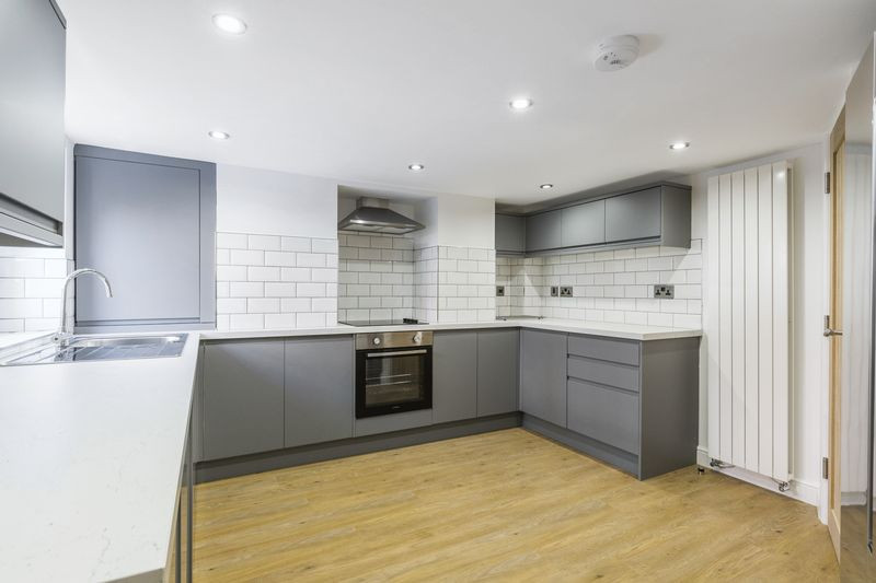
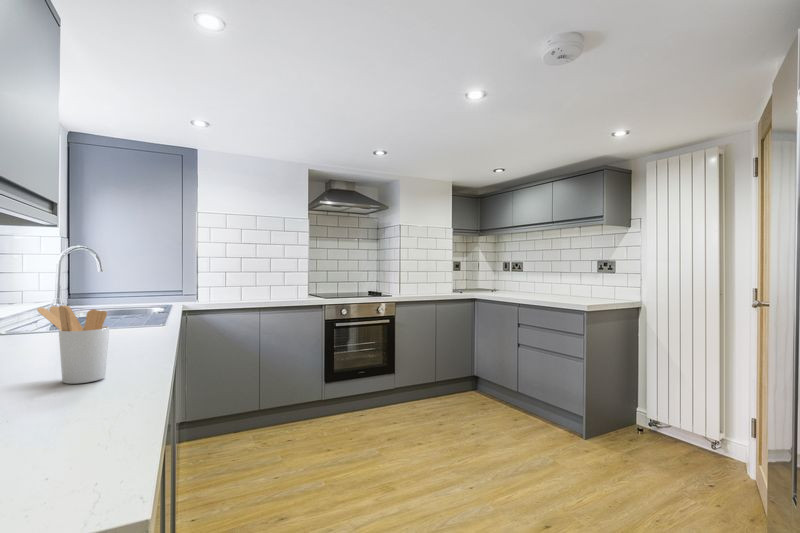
+ utensil holder (74, 340)
